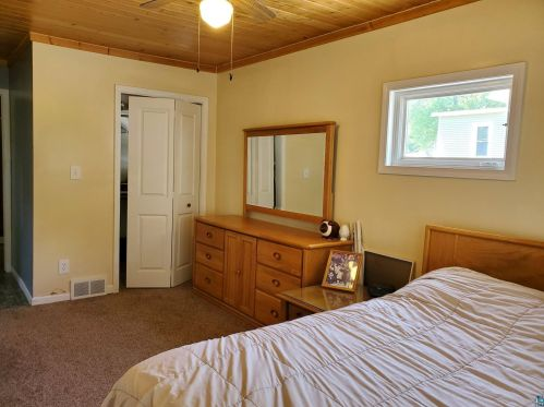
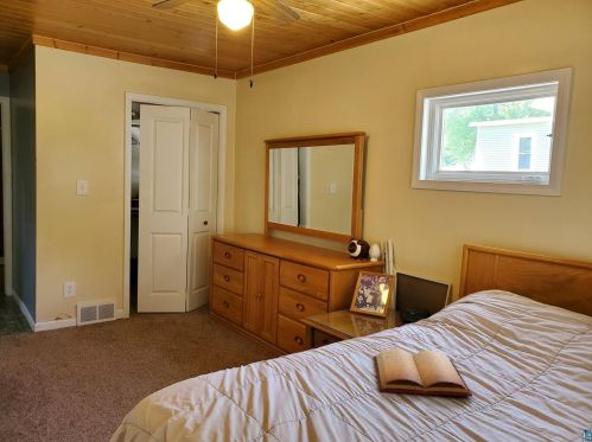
+ bible (418, 369)
